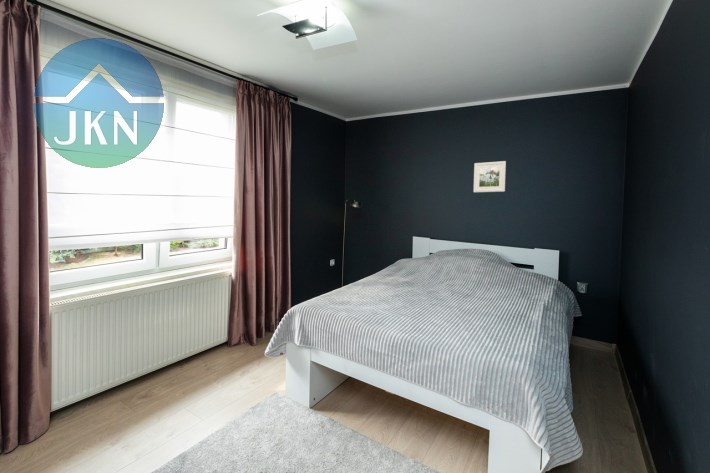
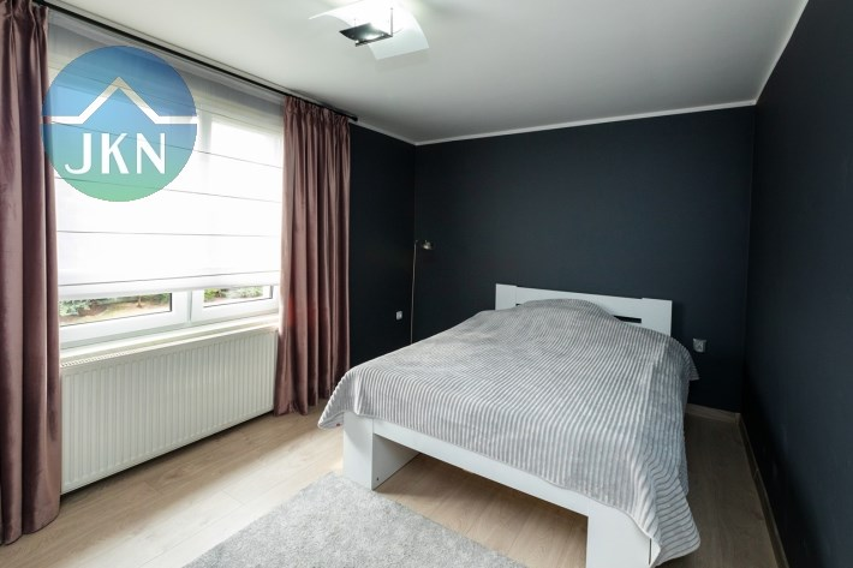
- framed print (489, 177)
